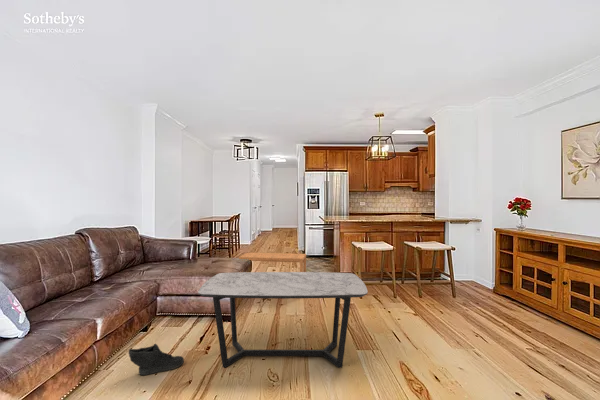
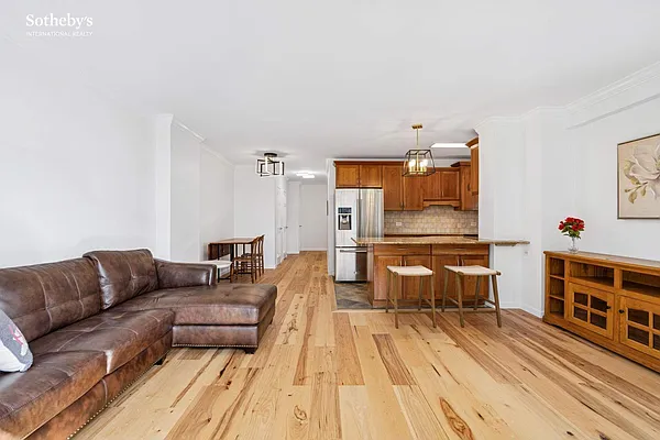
- sneaker (157, 357)
- side table (273, 261)
- coffee table (284, 297)
